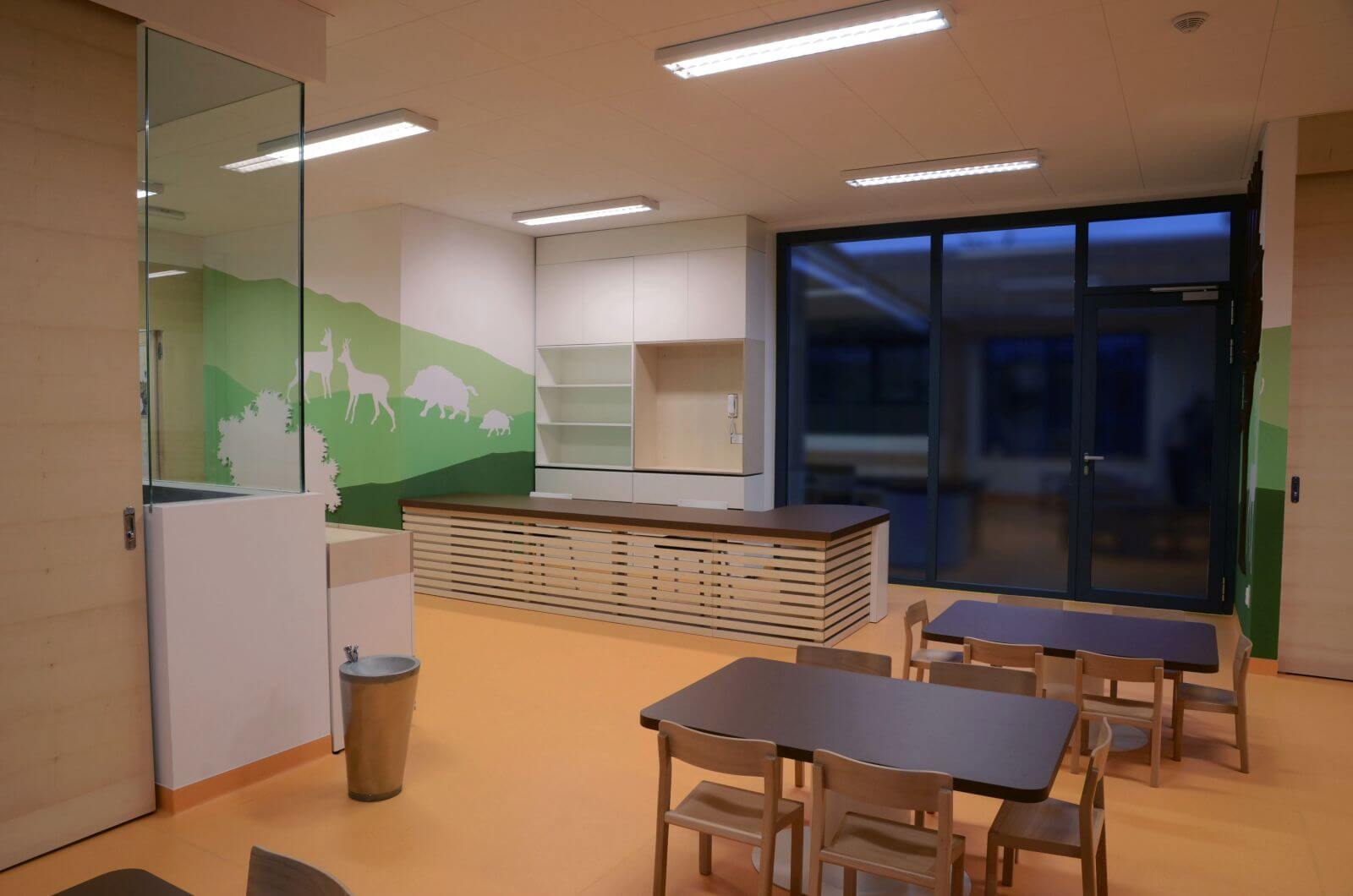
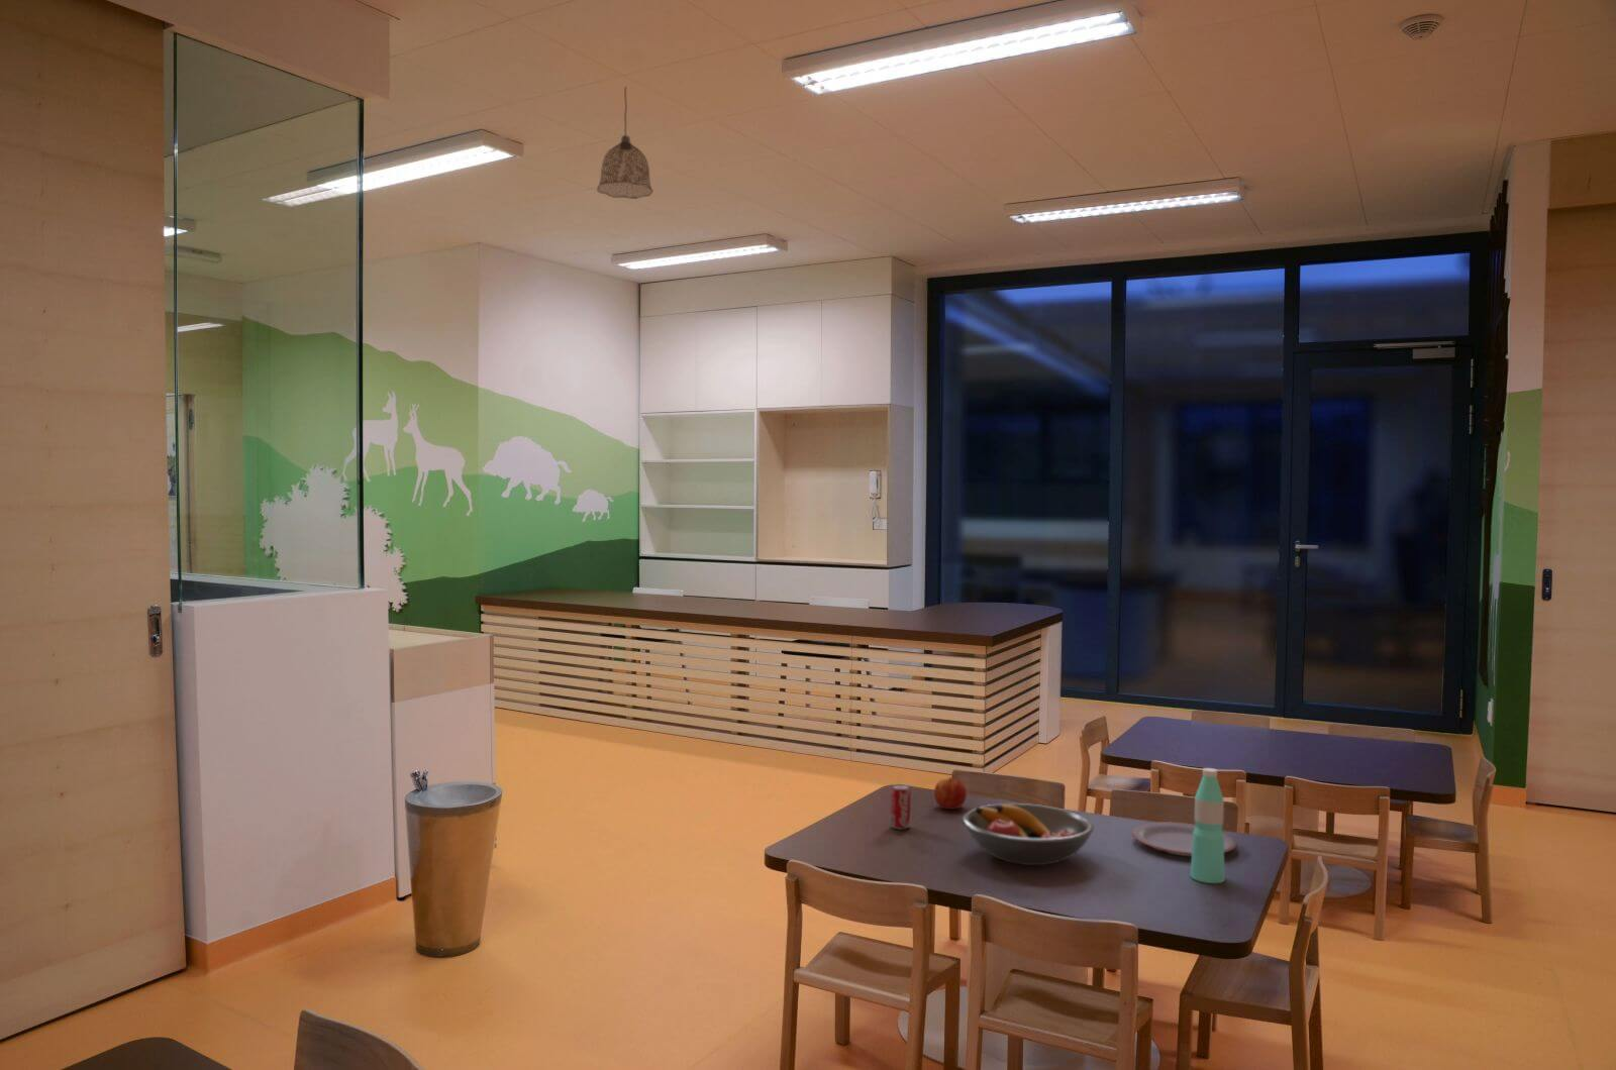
+ apple (950, 792)
+ water bottle (1208, 824)
+ beverage can (899, 806)
+ fruit bowl (1026, 834)
+ plate (1182, 841)
+ pendant lamp (625, 139)
